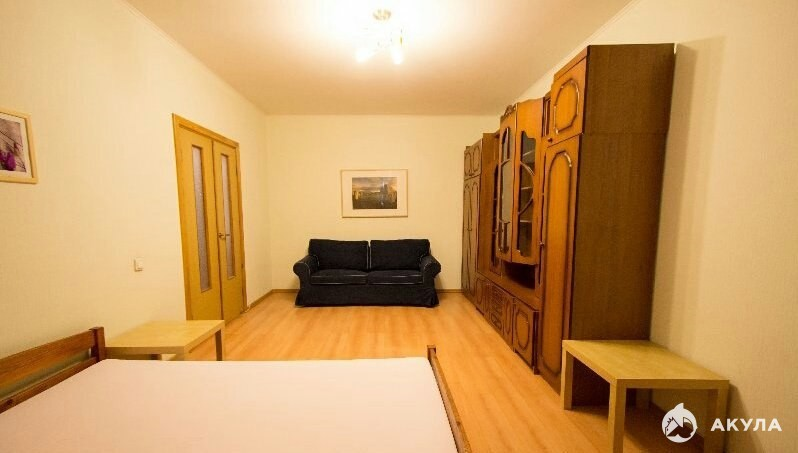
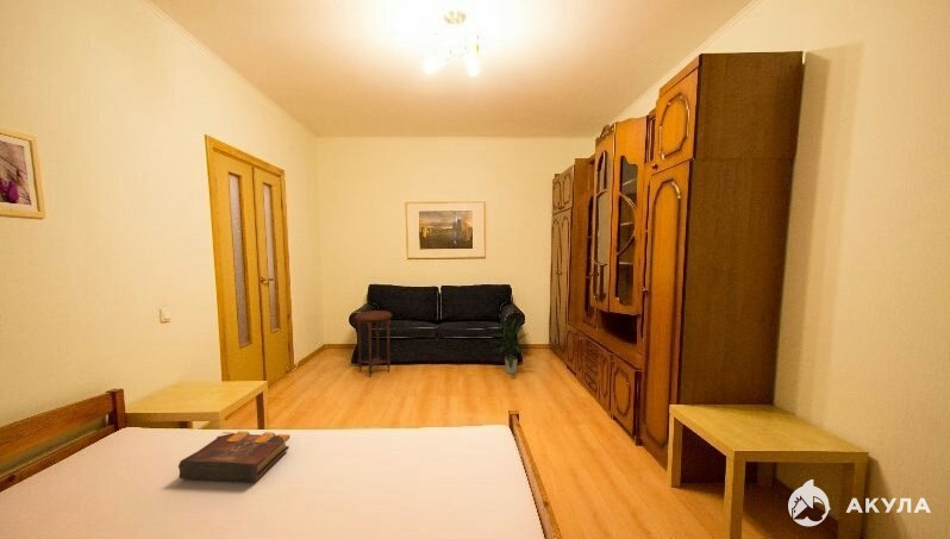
+ side table (370, 343)
+ indoor plant (511, 345)
+ book (238, 455)
